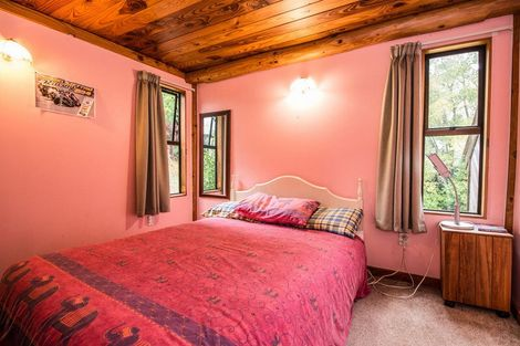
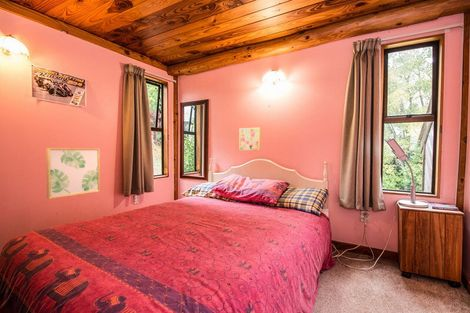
+ wall art (249, 139)
+ wall art (75, 171)
